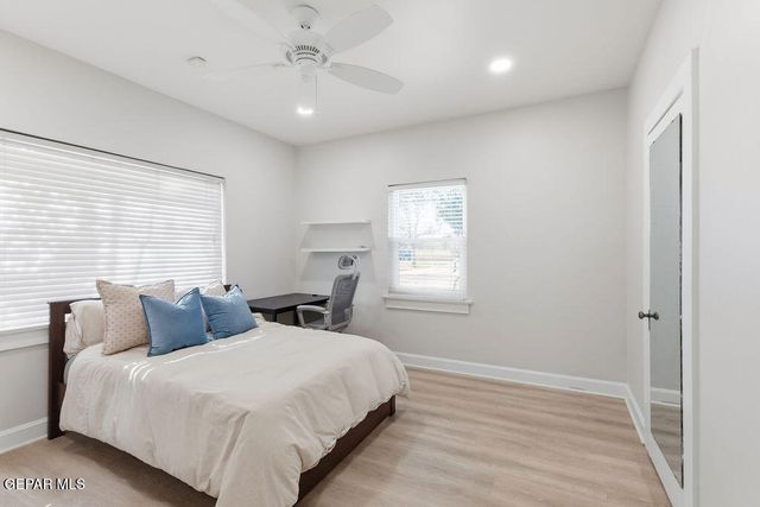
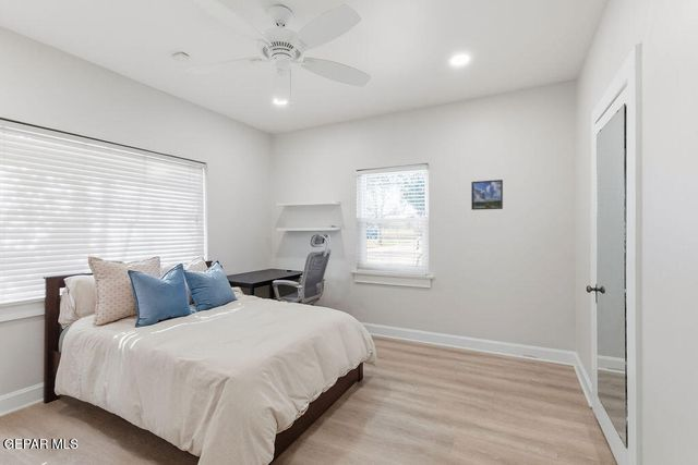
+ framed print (486, 195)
